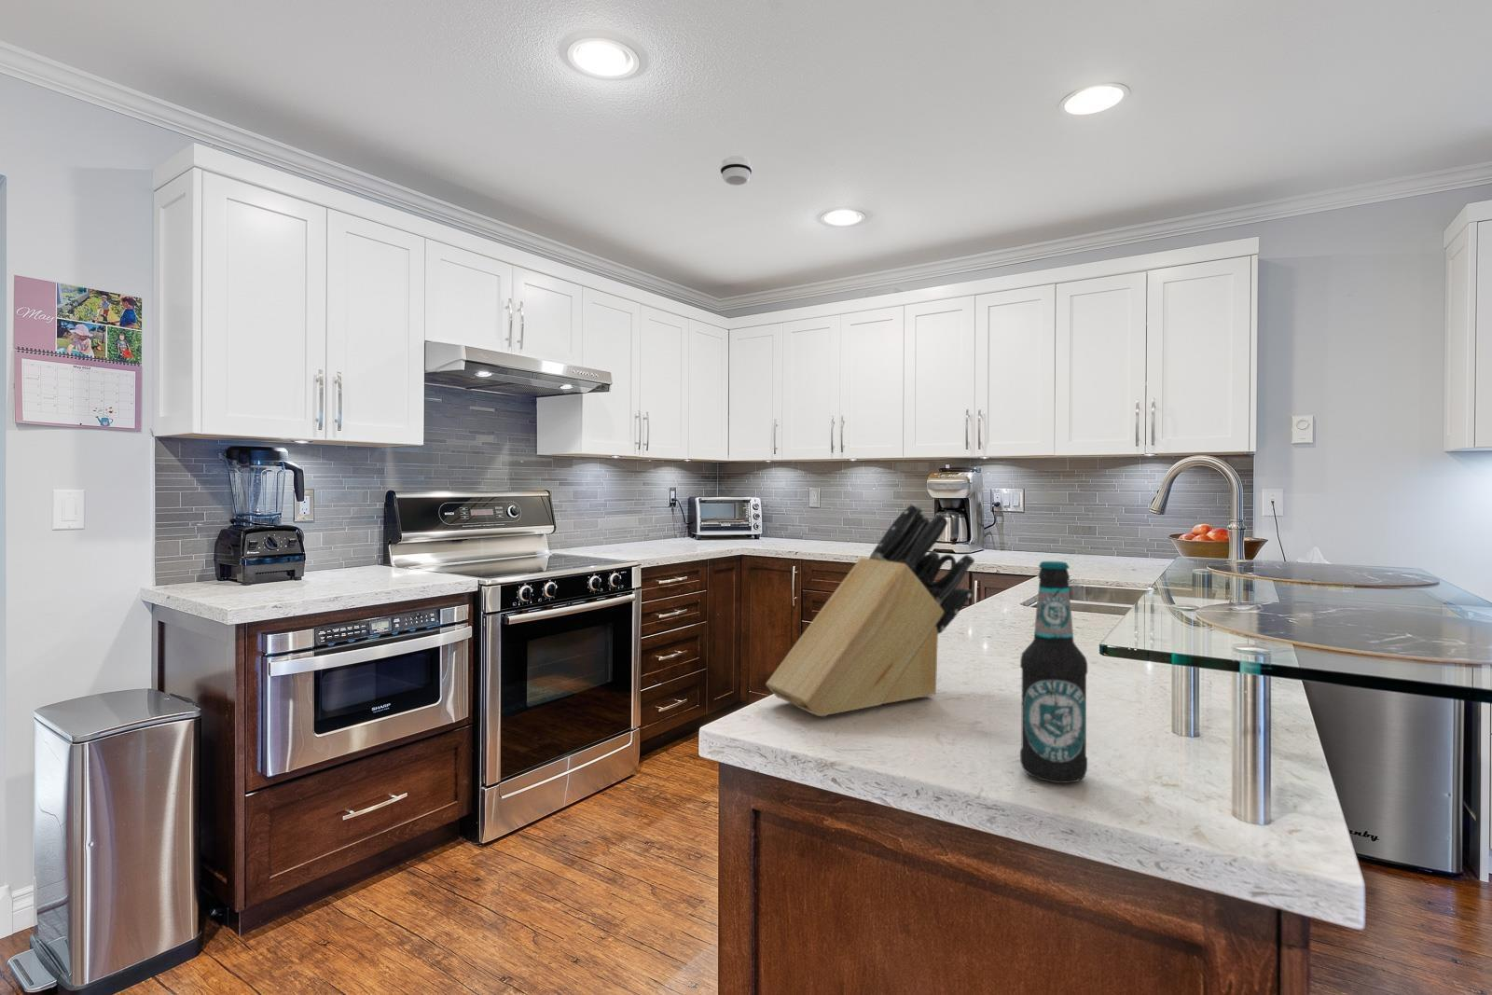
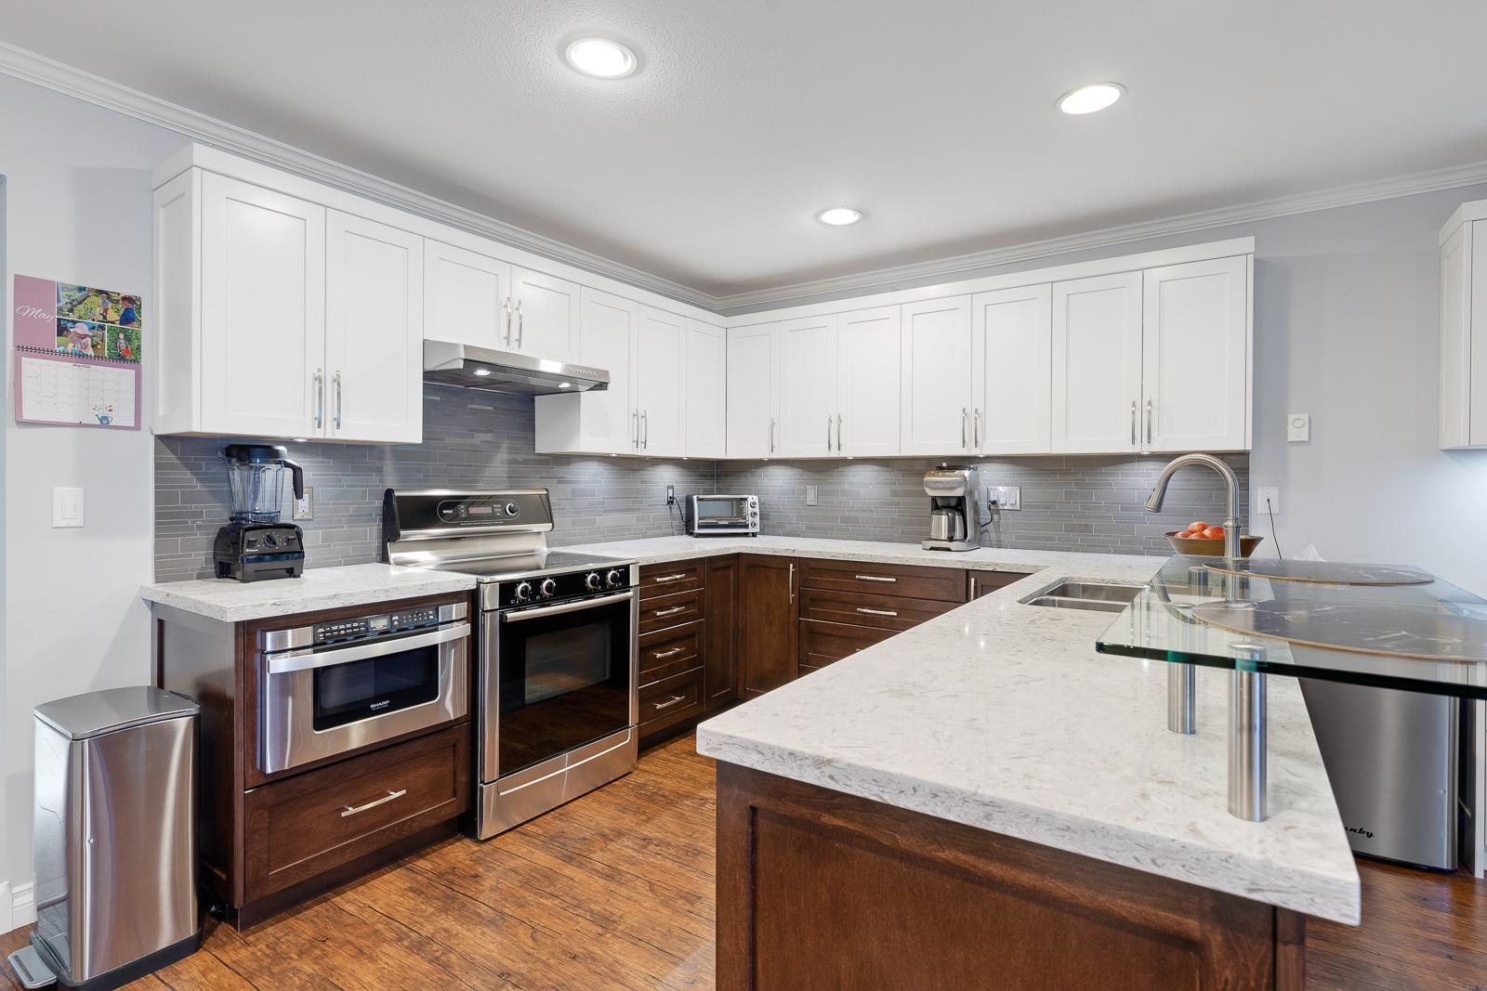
- smoke detector (736, 171)
- knife block (876, 600)
- bottle (1052, 667)
